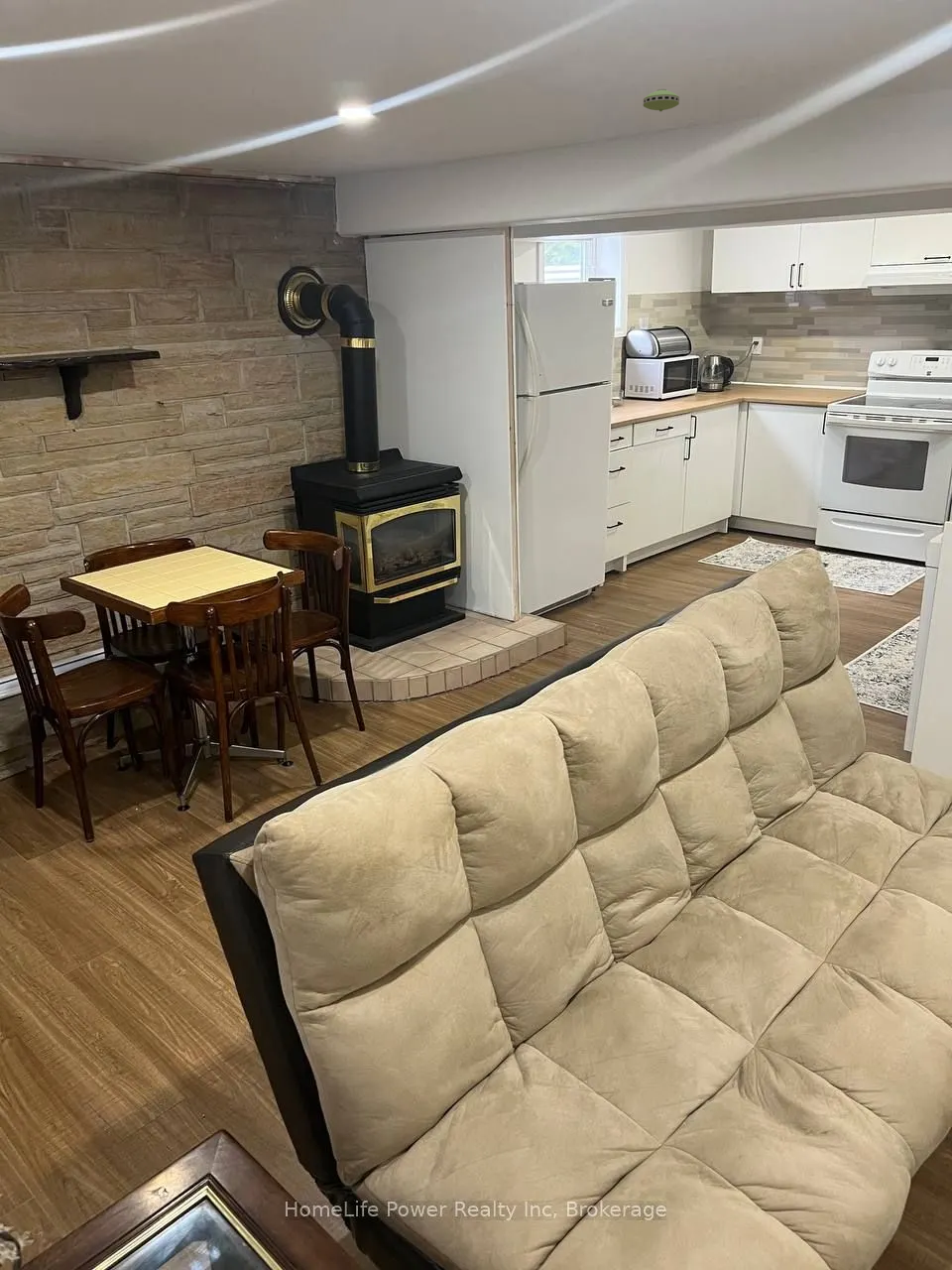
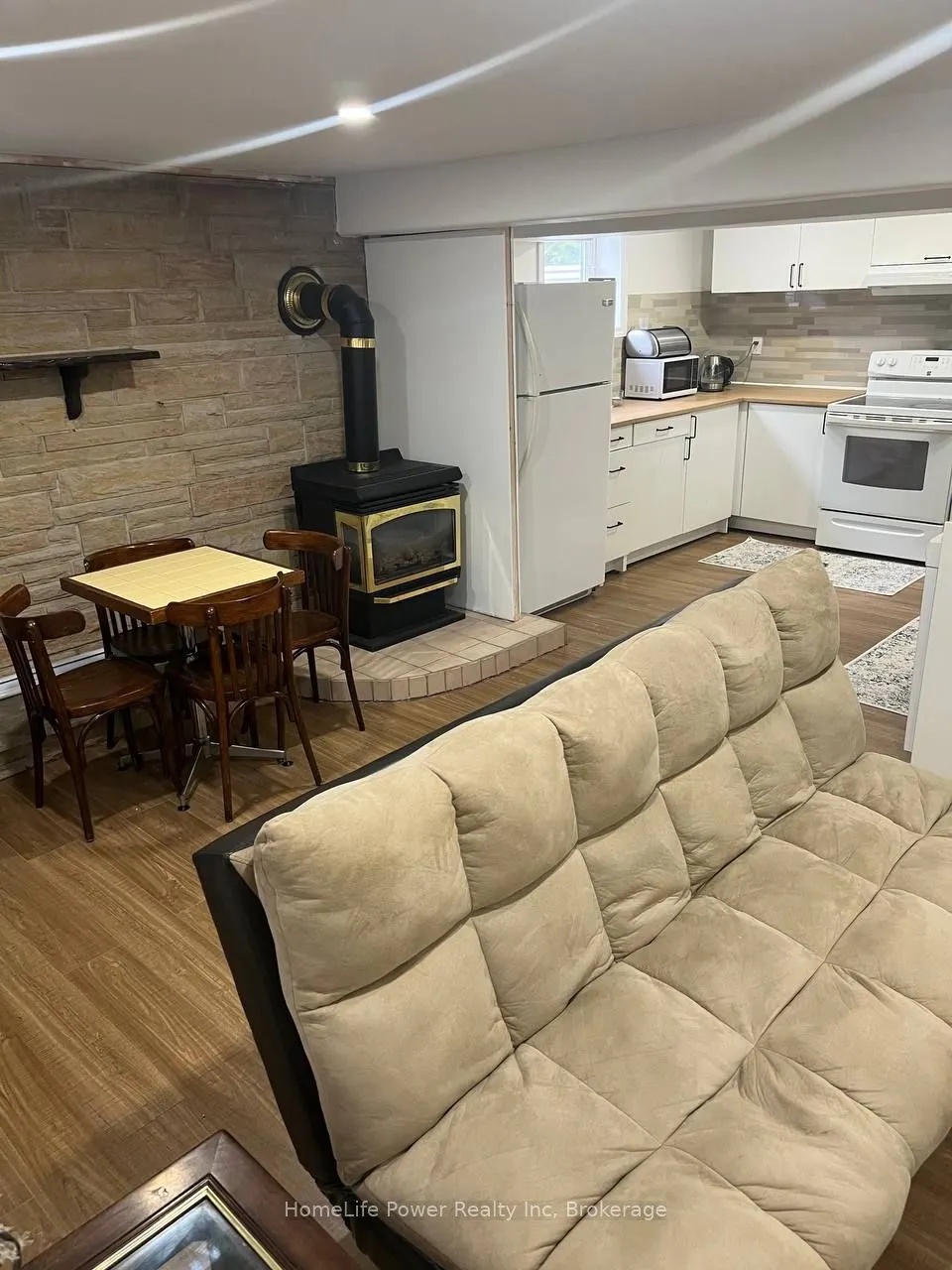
- smoke detector (660, 100)
